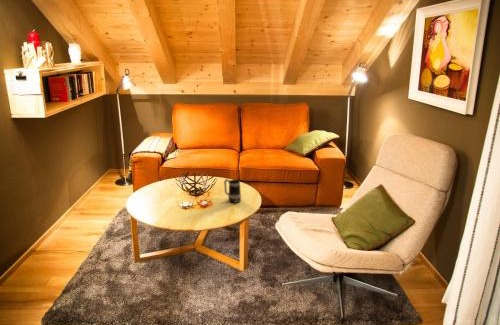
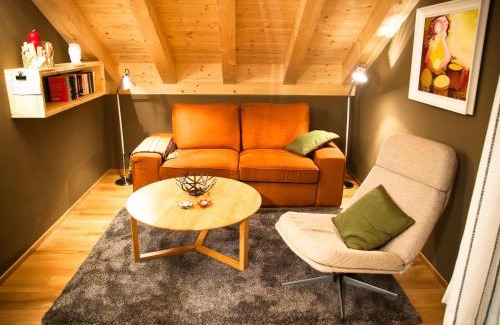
- mug (232, 190)
